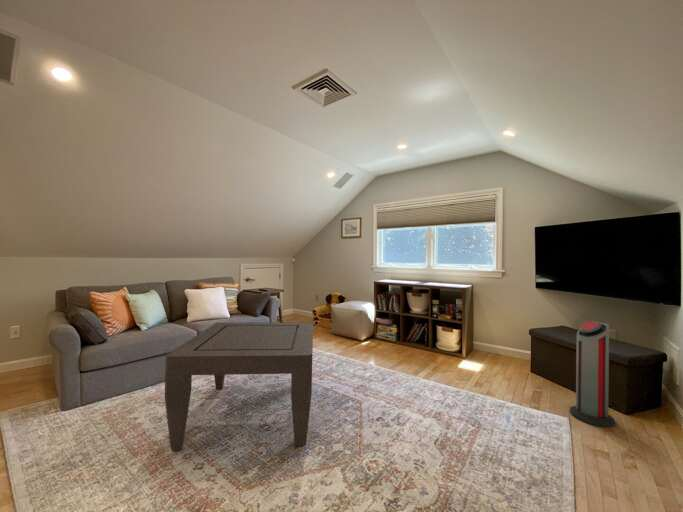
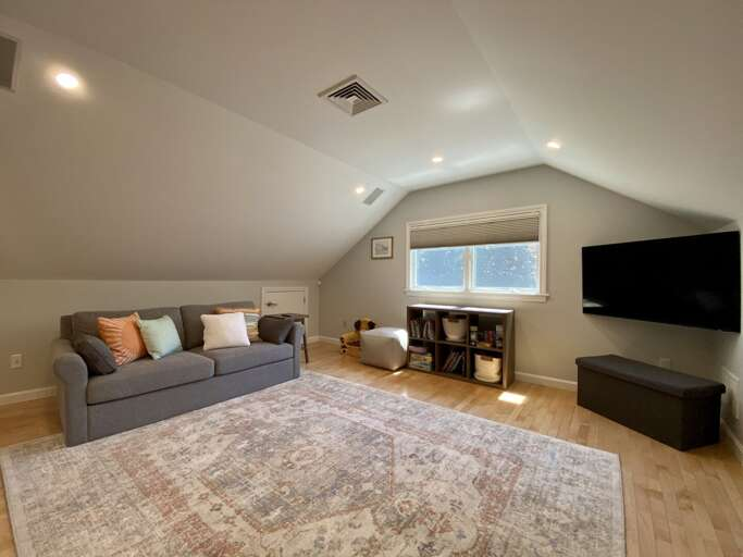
- air purifier (592, 369)
- coffee table (254, 373)
